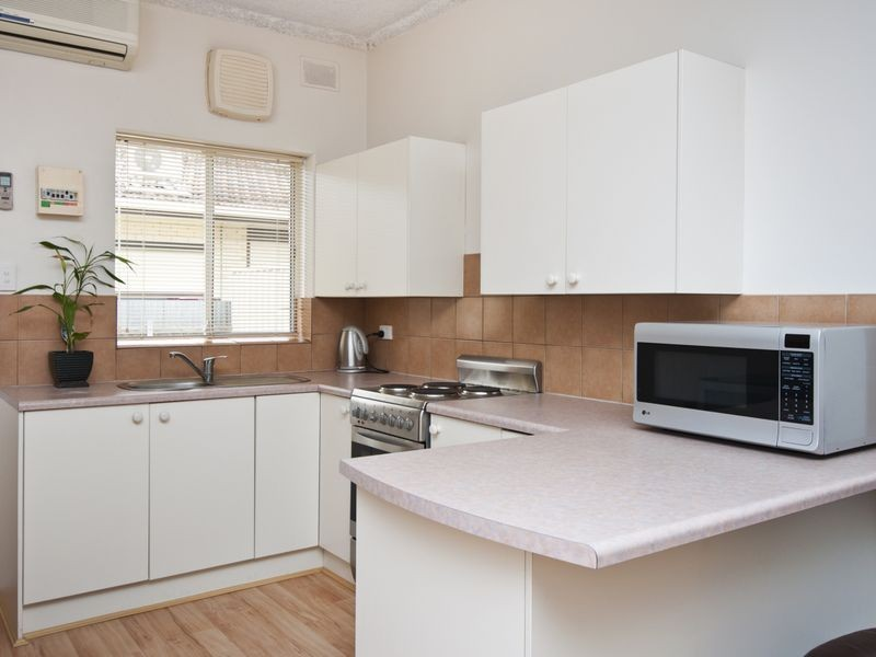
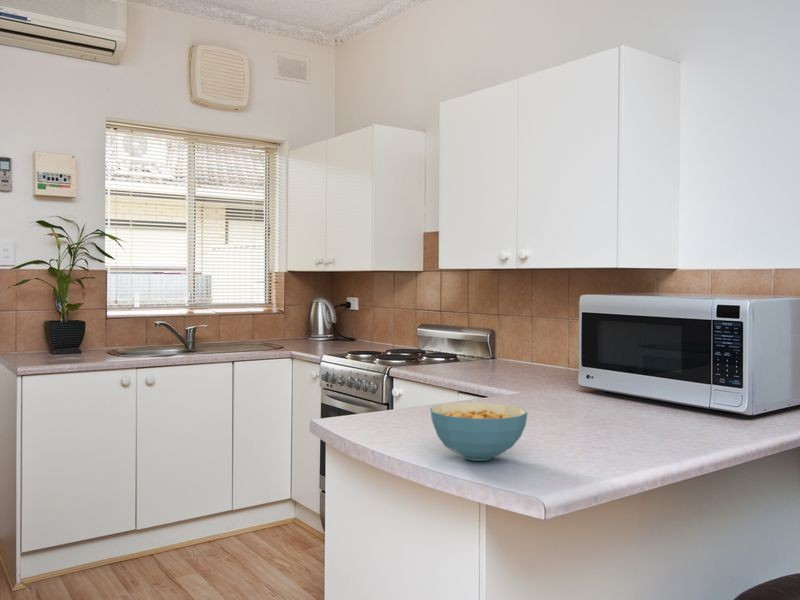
+ cereal bowl (477, 433)
